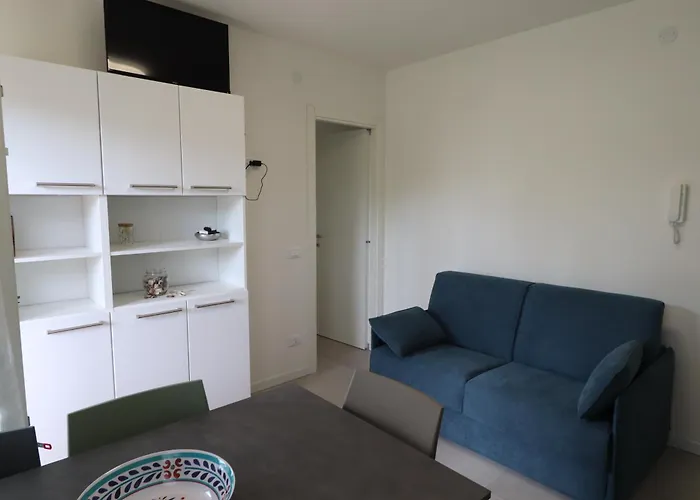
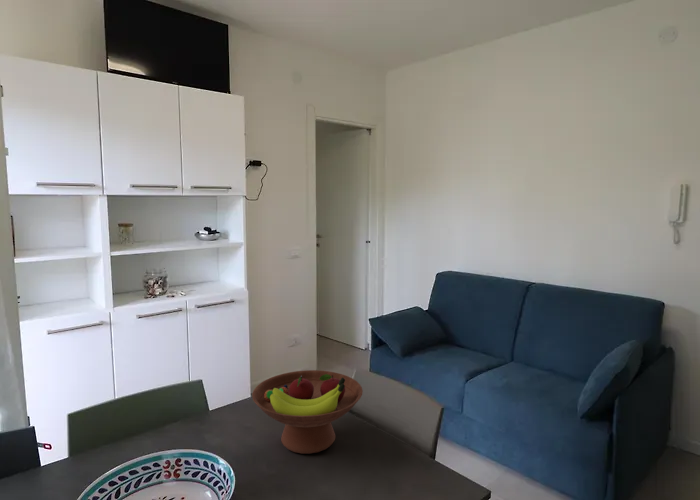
+ fruit bowl (308, 405)
